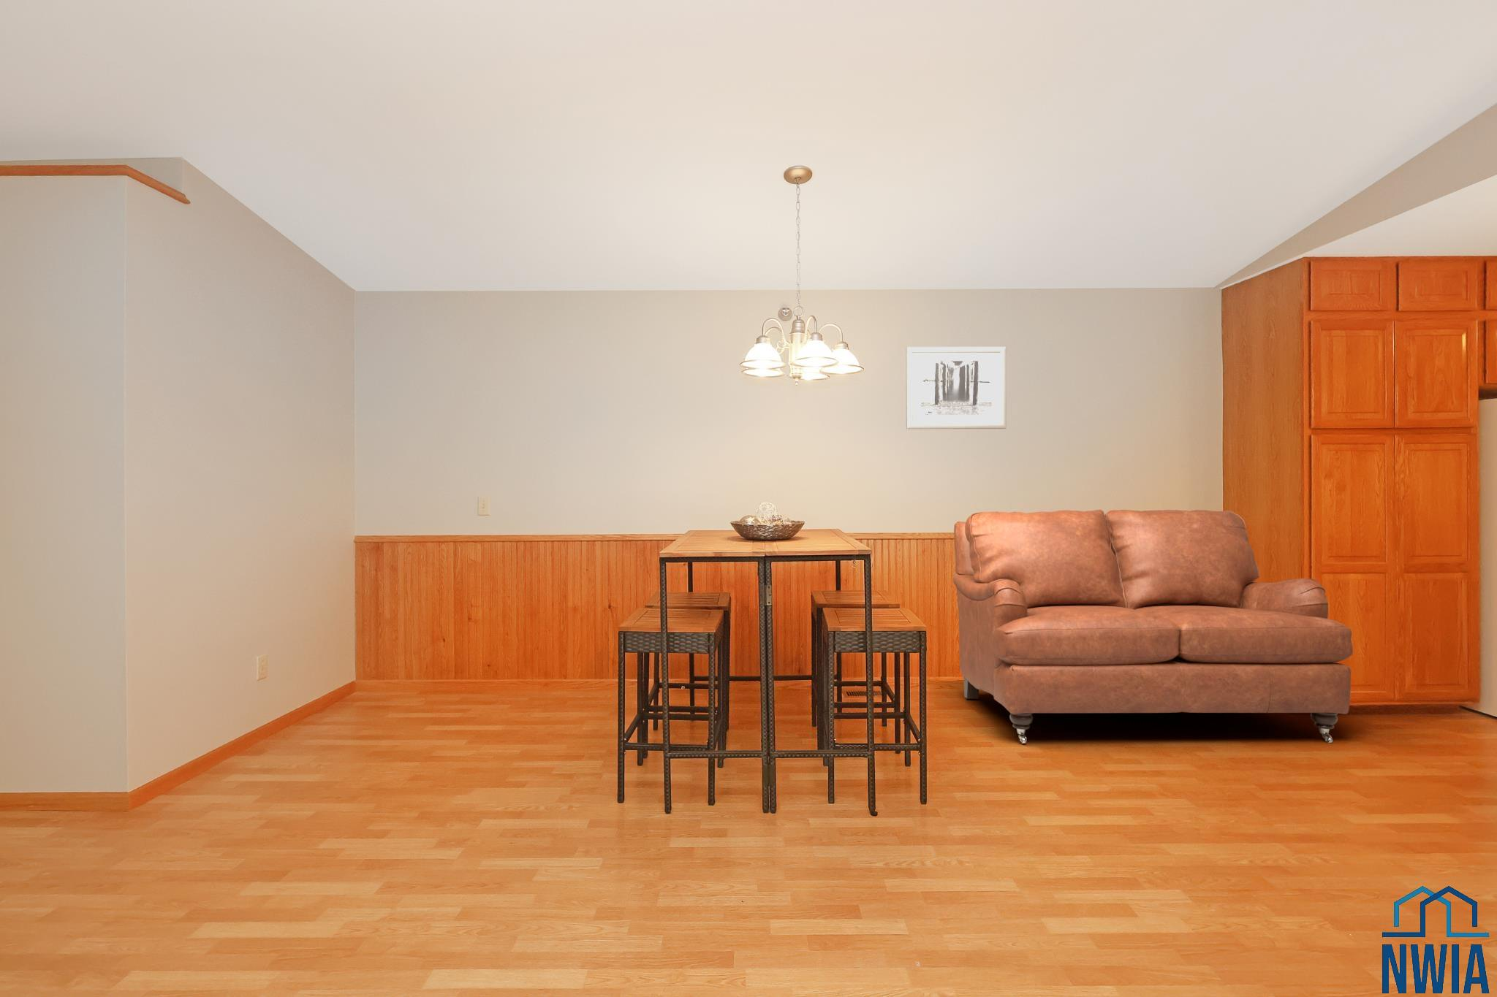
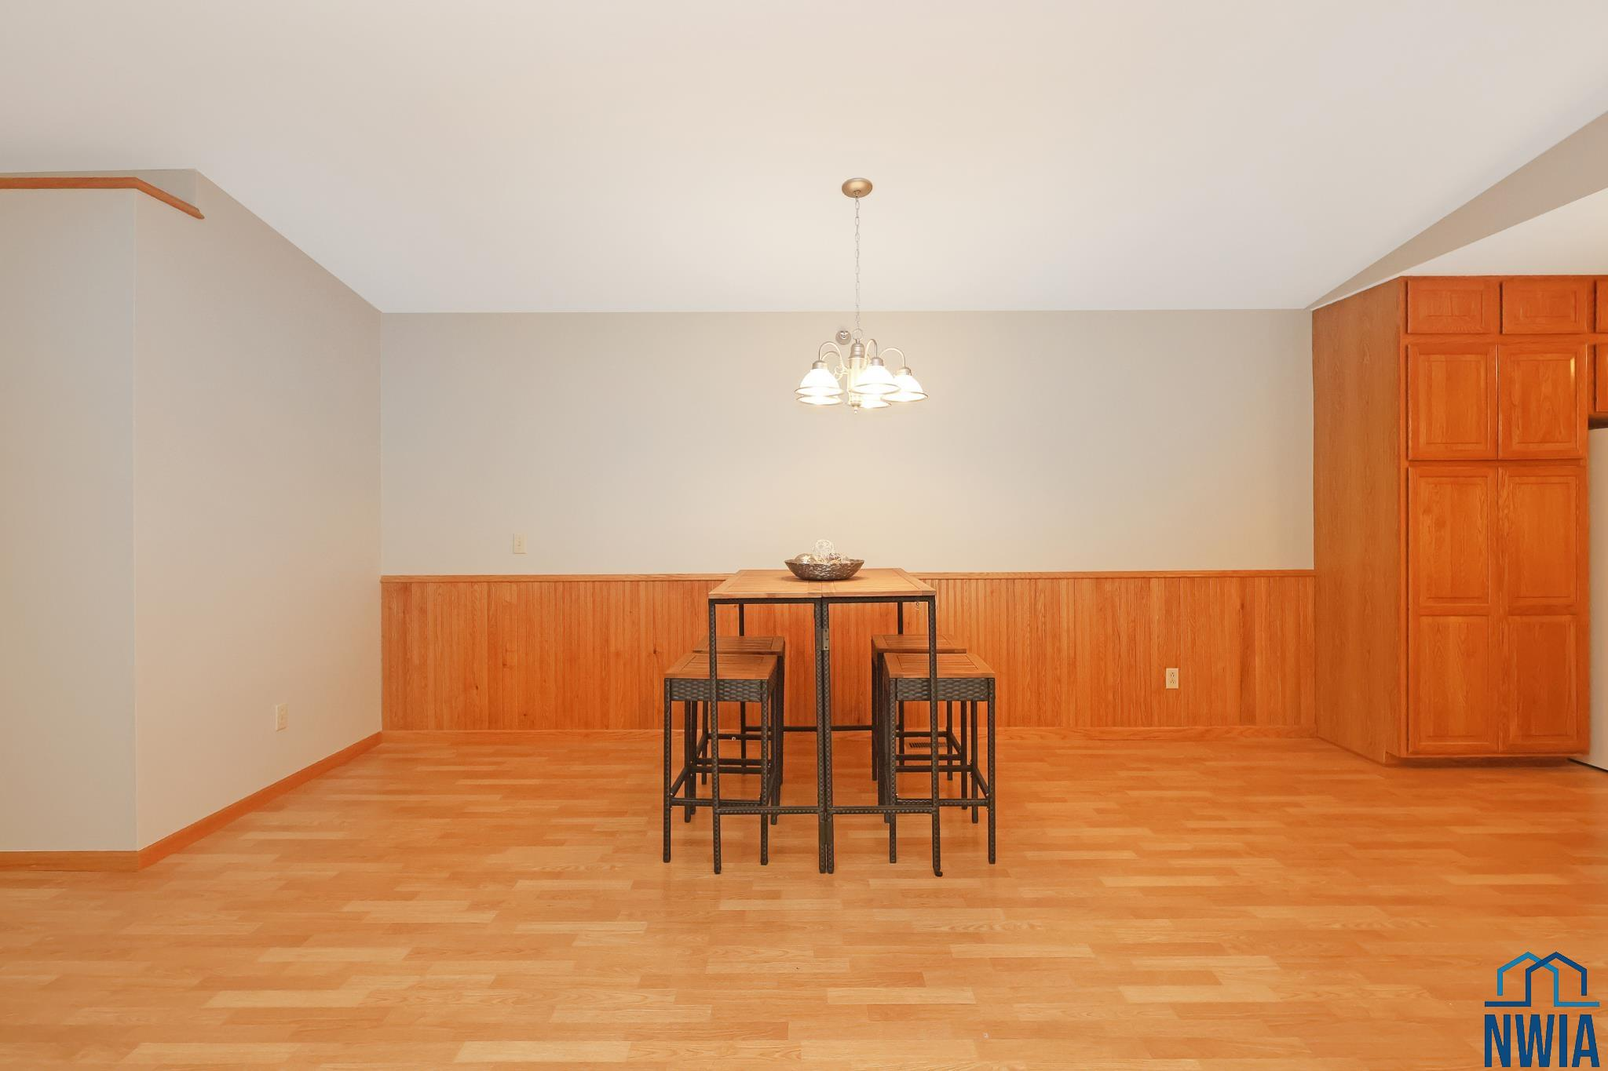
- sofa (1123, 611)
- wall art (956, 388)
